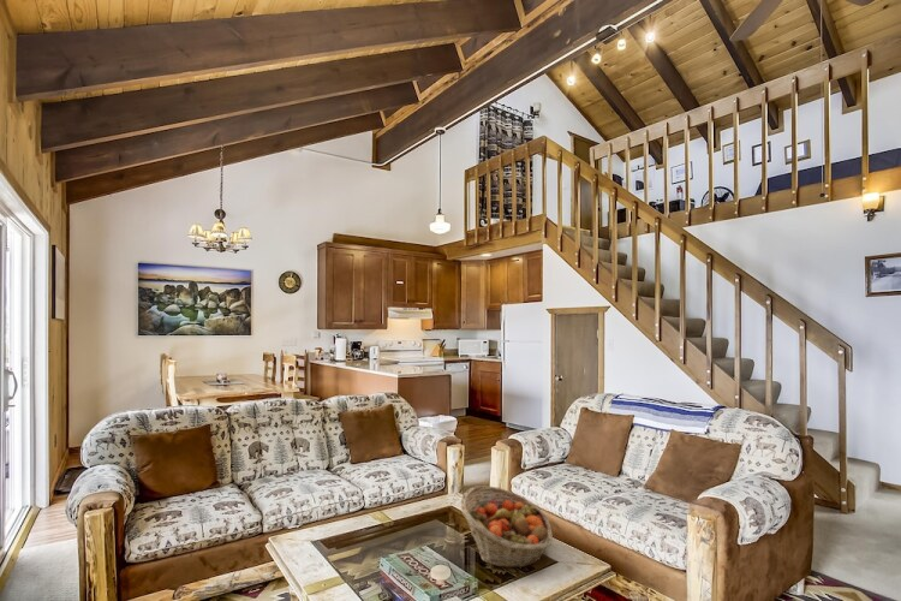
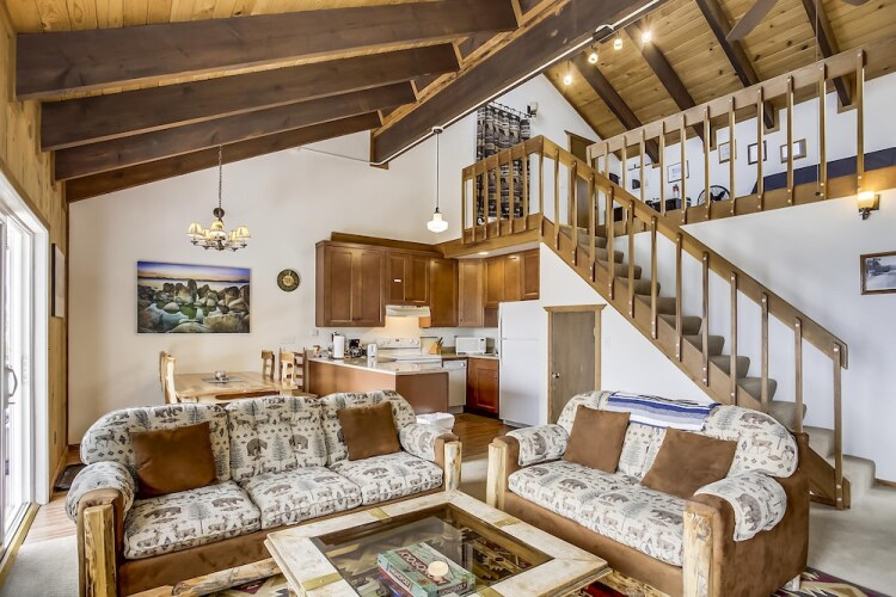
- fruit basket (506, 523)
